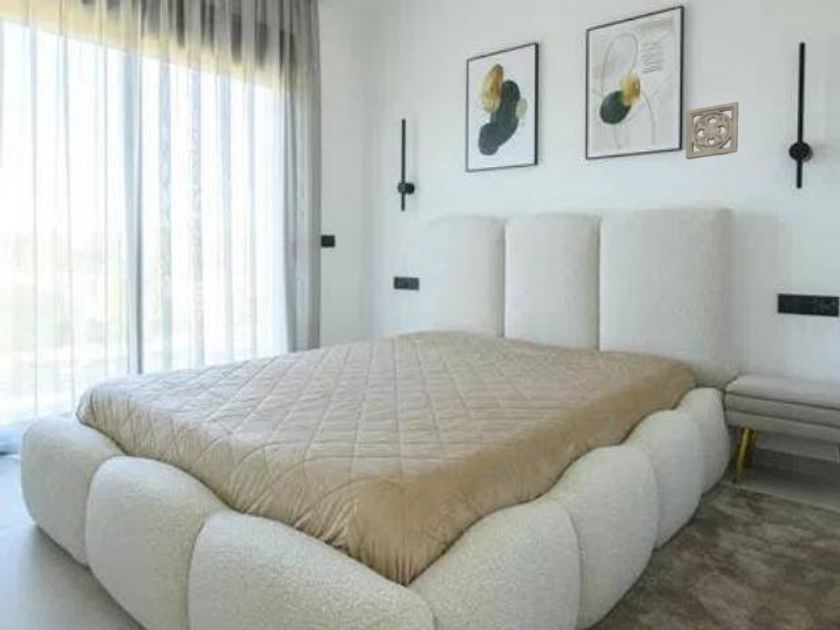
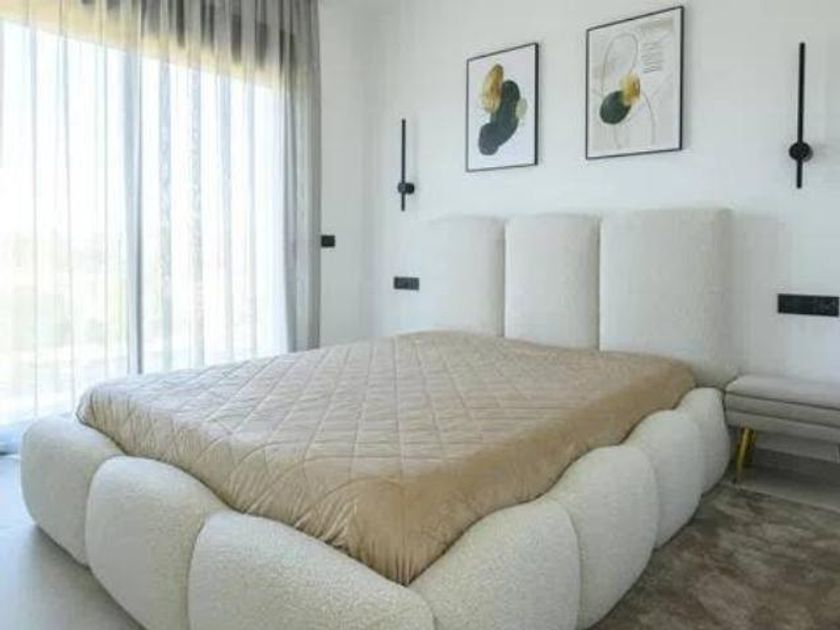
- wall ornament (711, 132)
